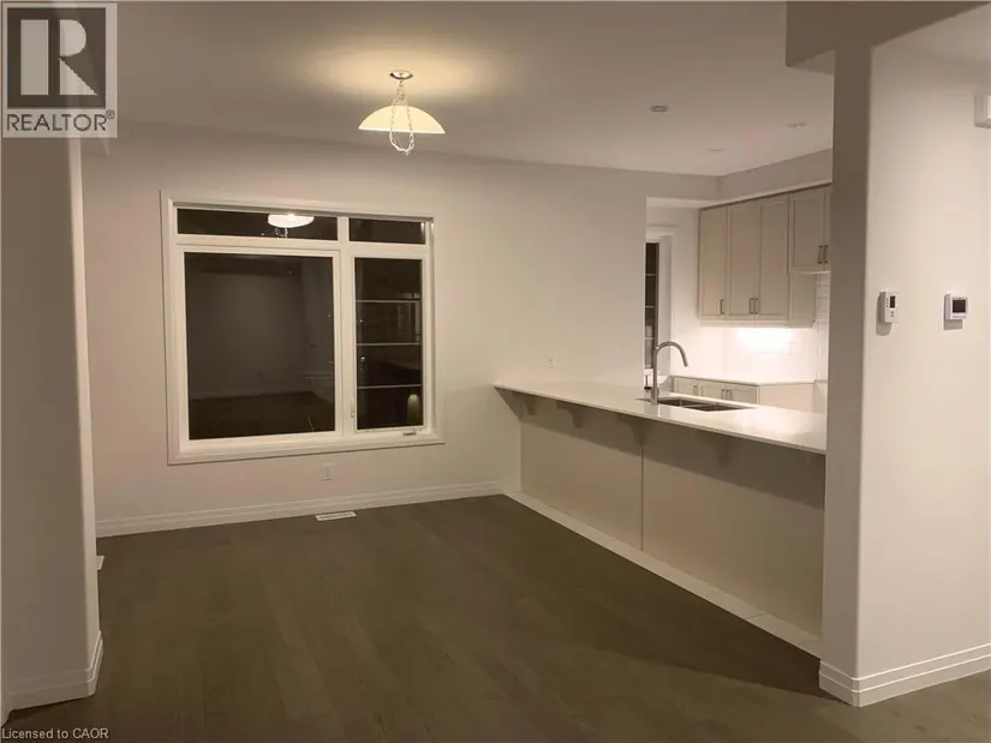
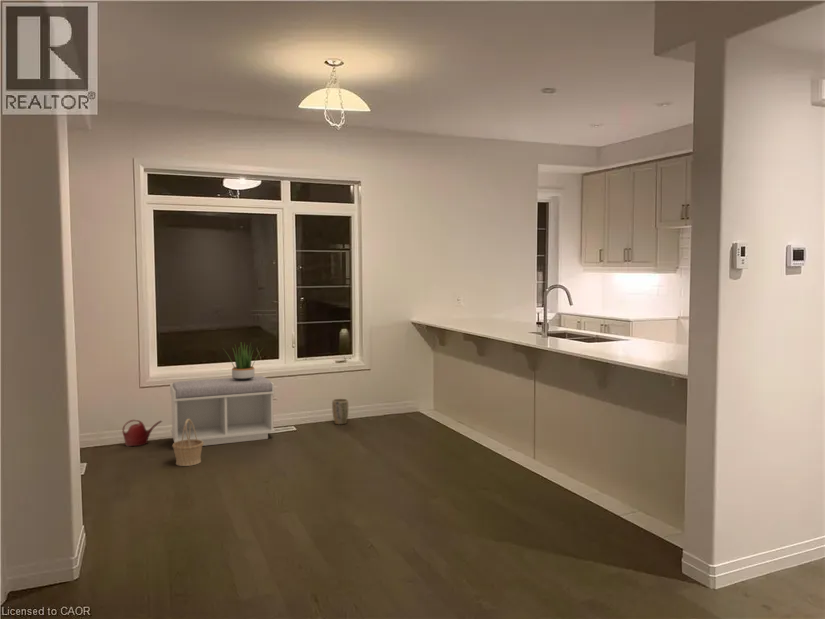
+ basket (188, 440)
+ potted plant (243, 360)
+ plant pot (340, 411)
+ watering can (142, 431)
+ bench (222, 409)
